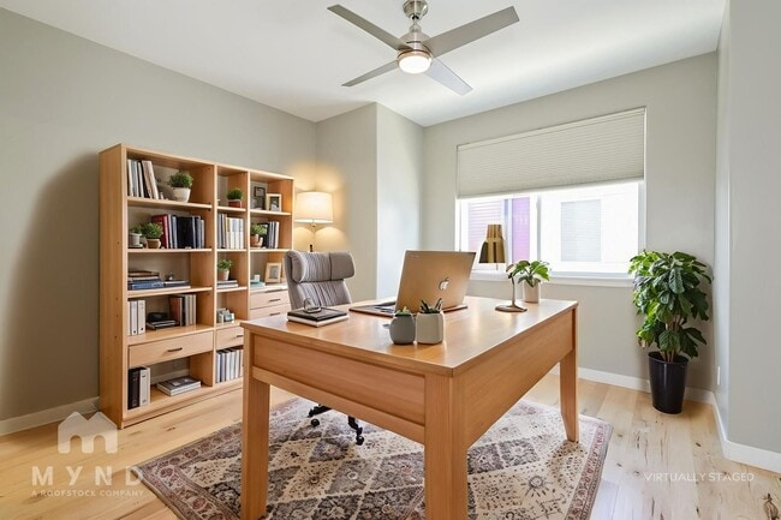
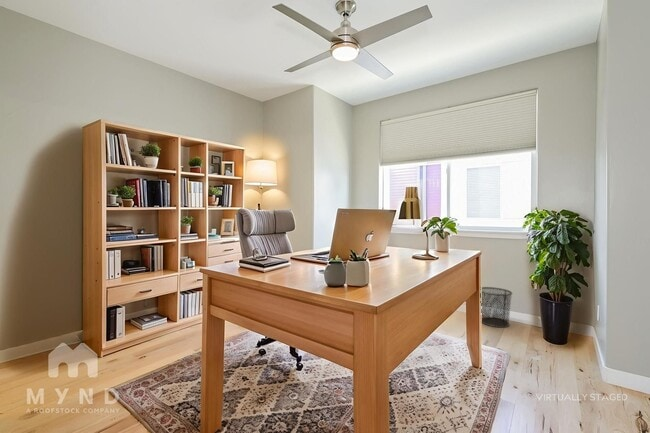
+ waste bin (494, 306)
